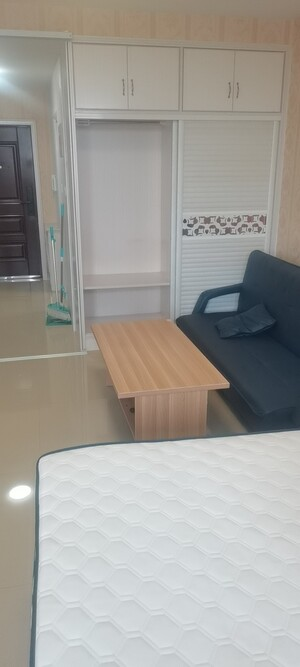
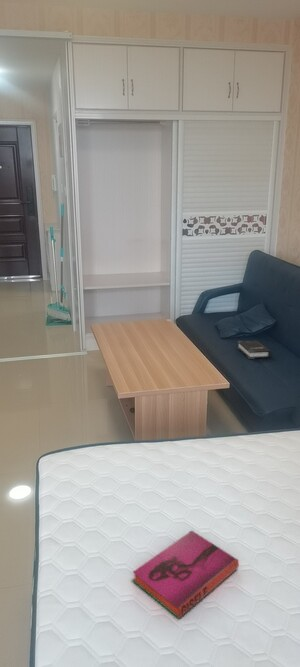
+ hardback book (186, 570)
+ hardback book (253, 349)
